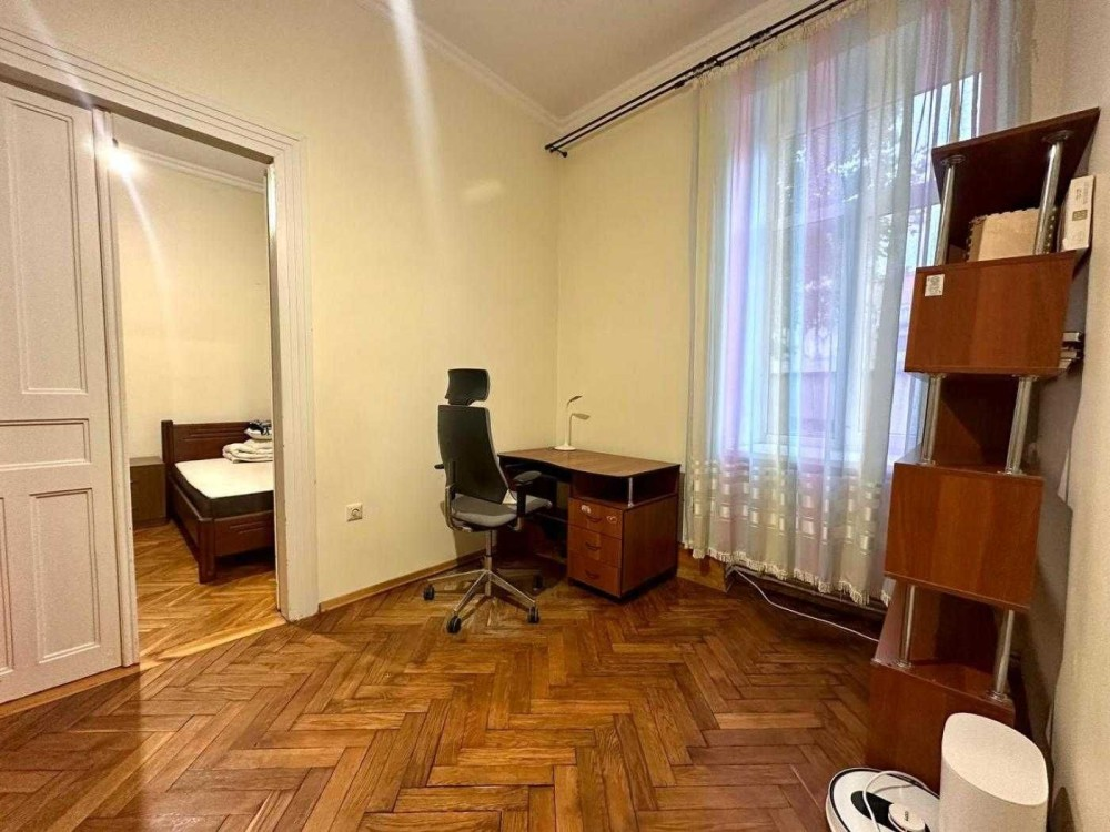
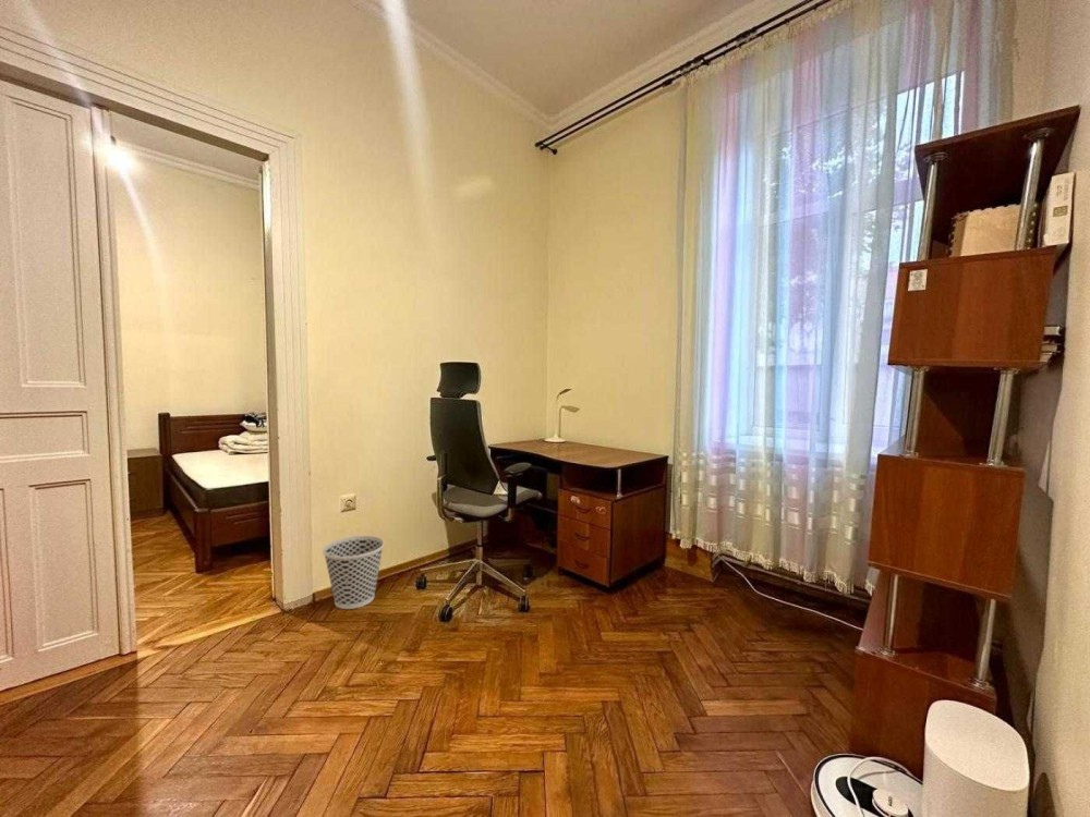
+ wastebasket (354, 572)
